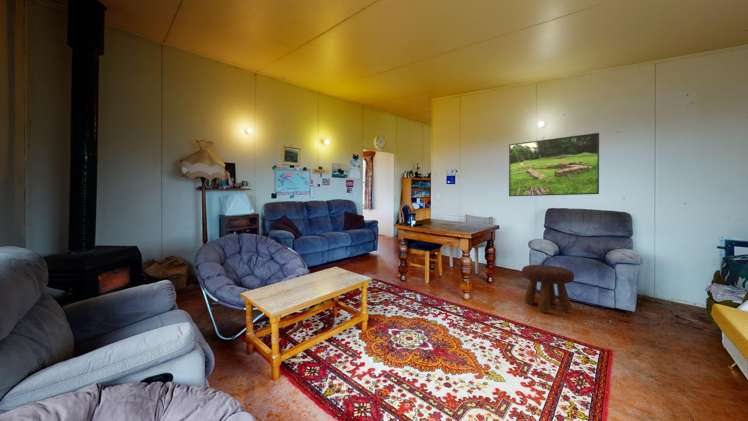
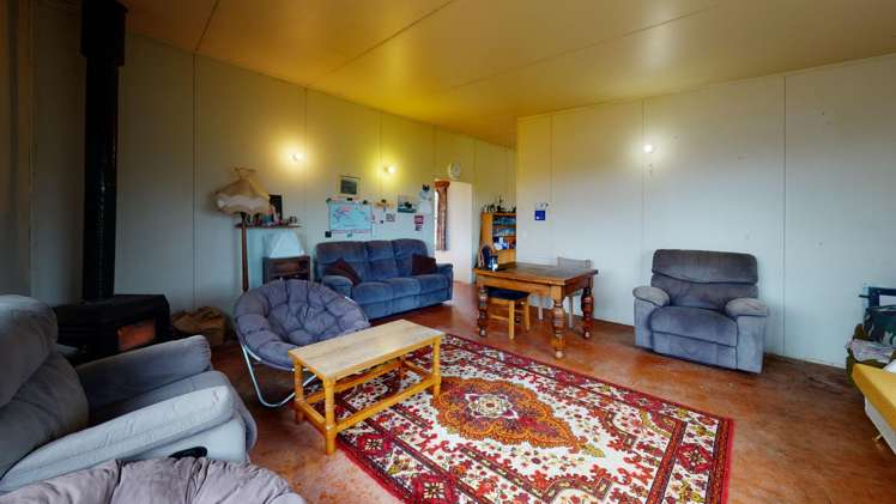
- footstool (546, 287)
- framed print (550, 167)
